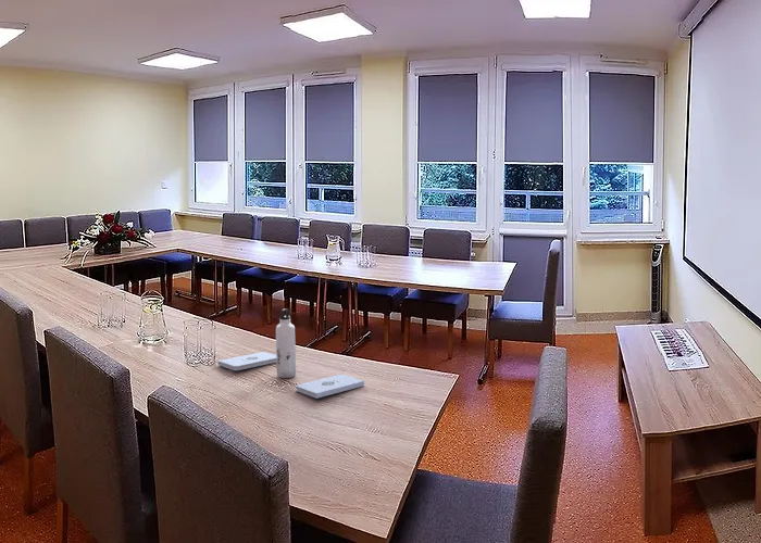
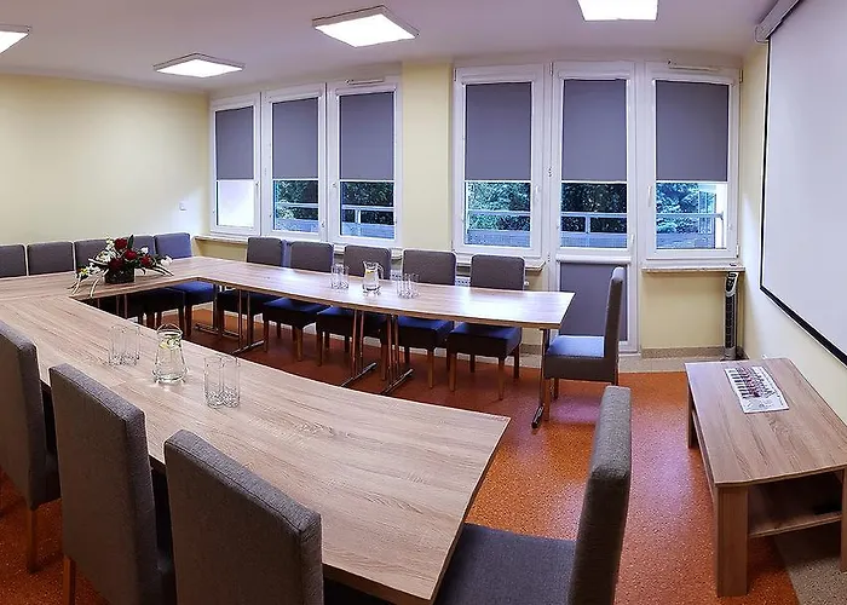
- notepad (329, 386)
- notepad (250, 361)
- water bottle (285, 342)
